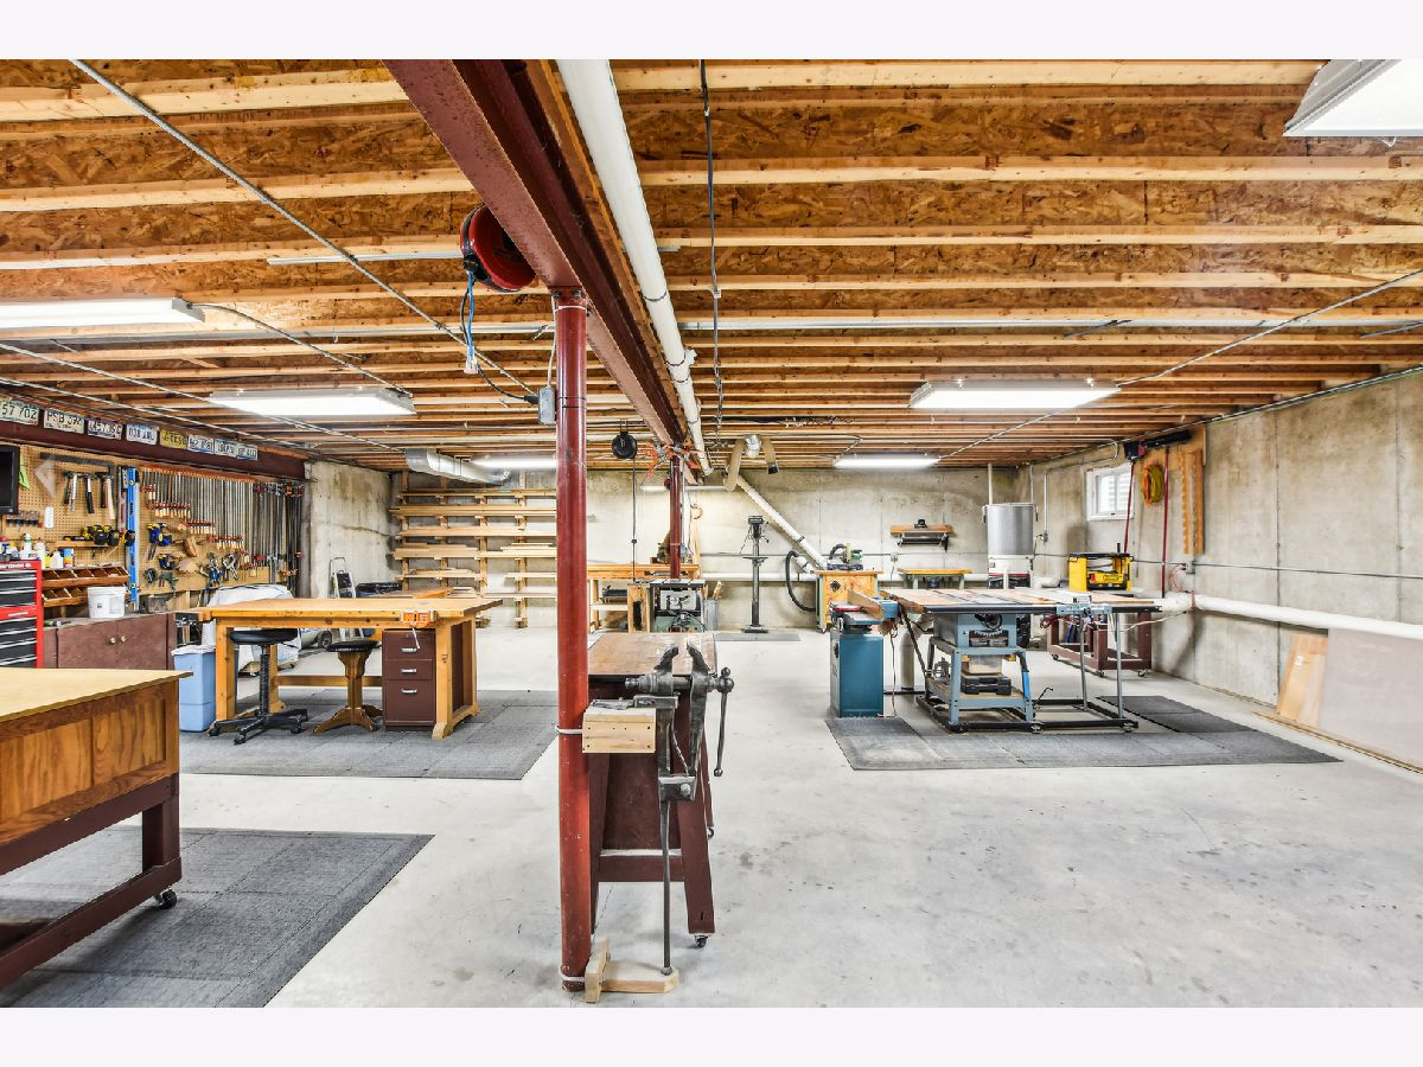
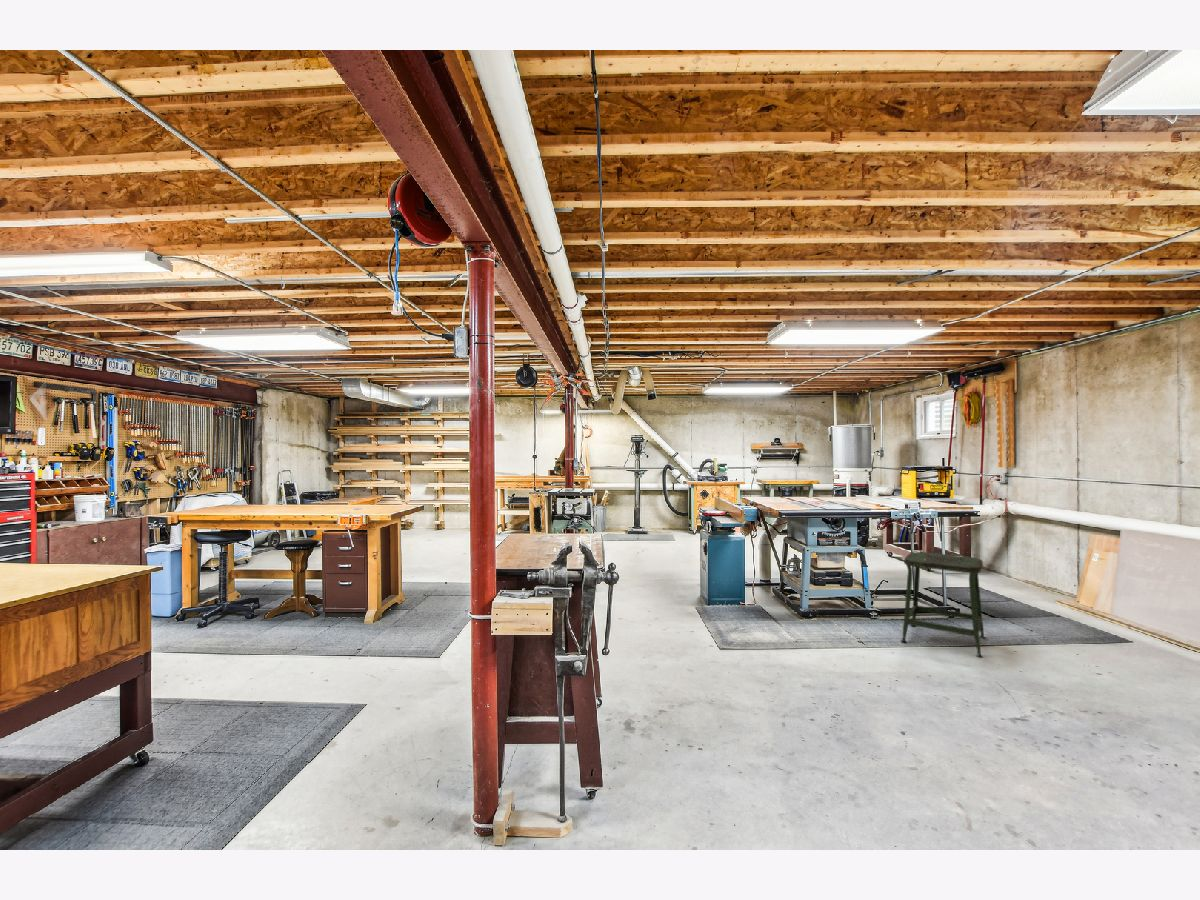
+ stool (941, 609)
